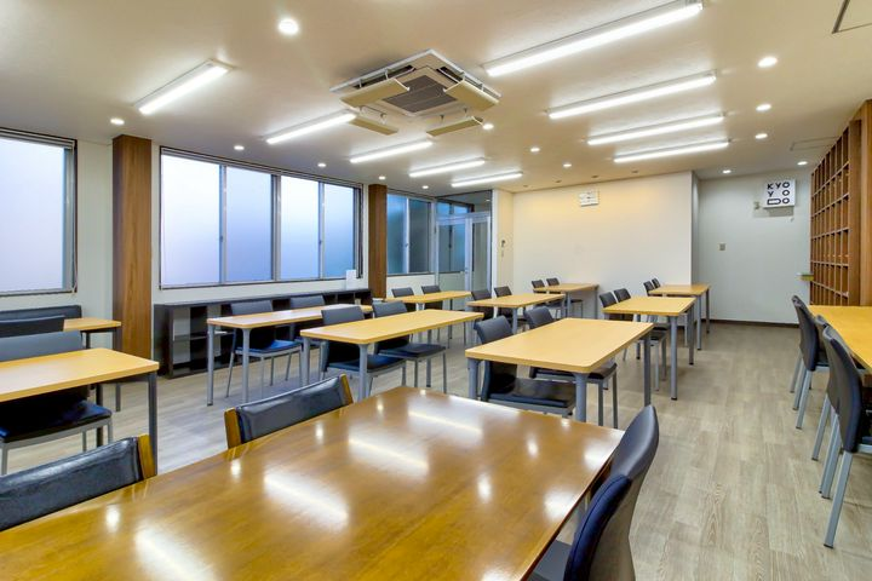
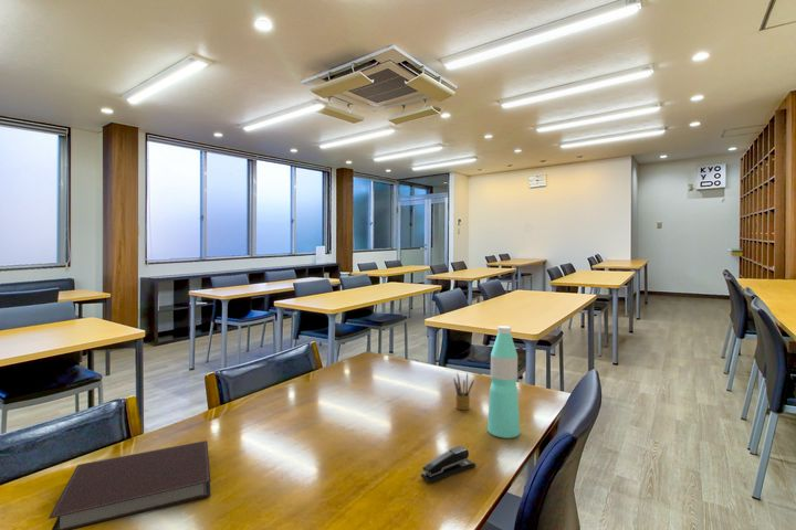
+ water bottle (503, 379)
+ pencil box (463, 391)
+ stapler (448, 462)
+ notebook (142, 478)
